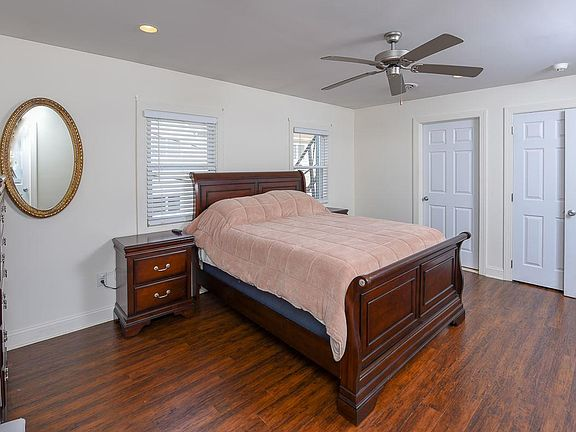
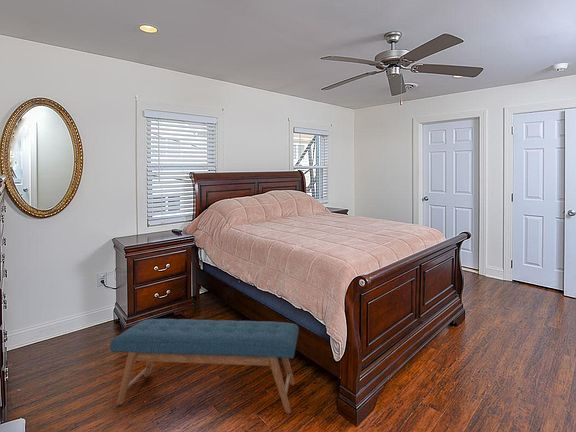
+ bench (210, 360)
